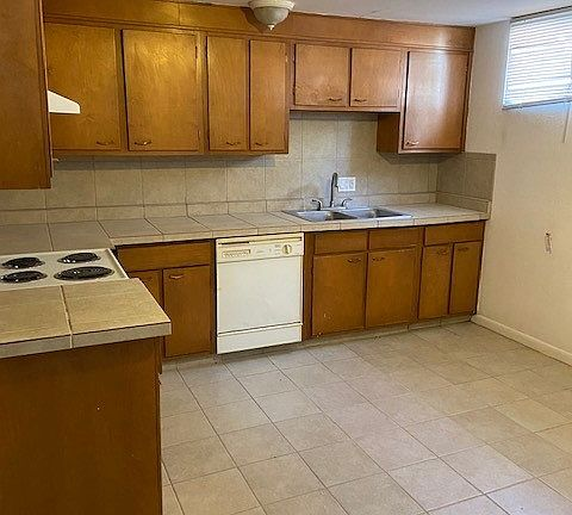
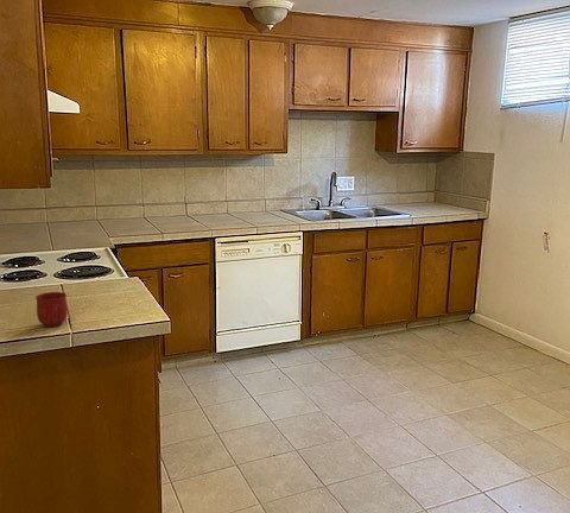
+ mug (52, 311)
